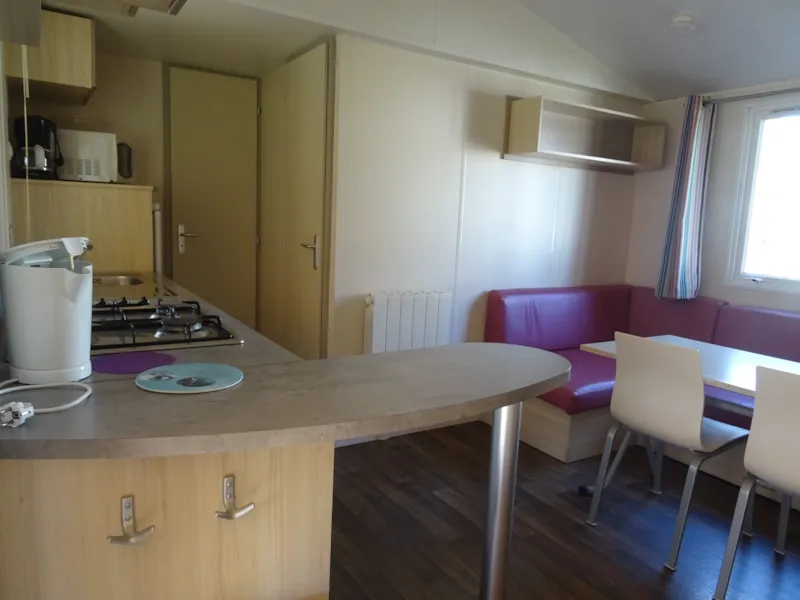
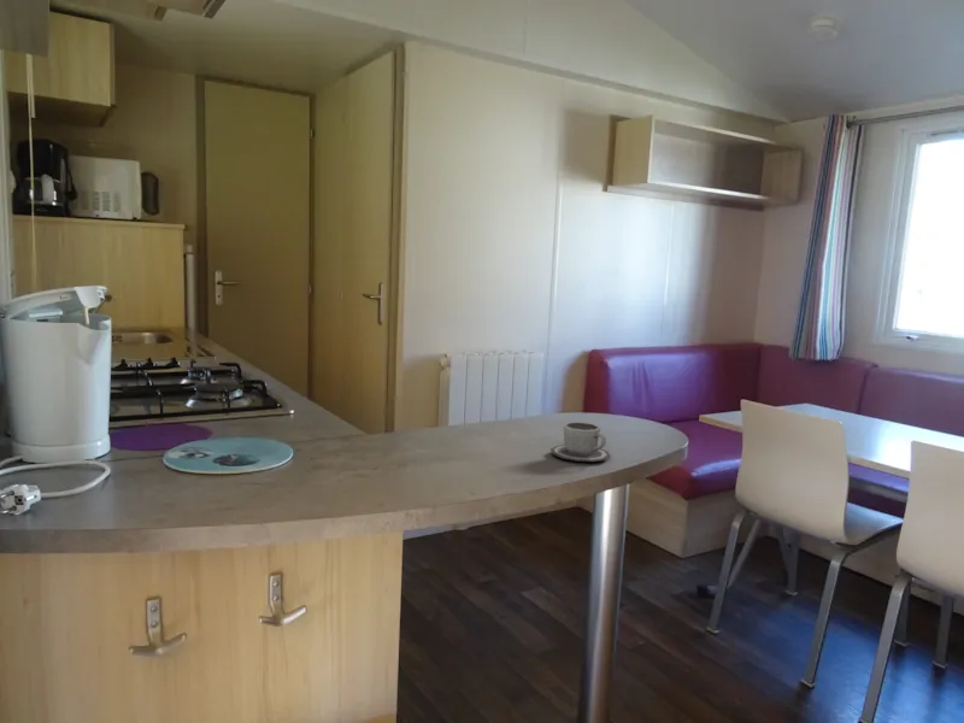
+ cup (581, 441)
